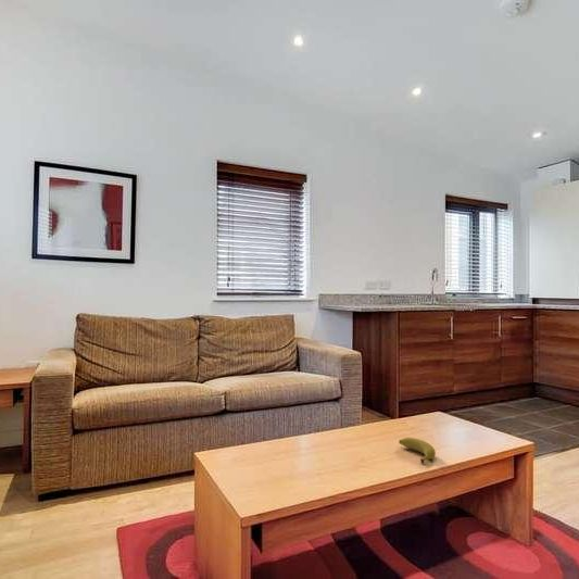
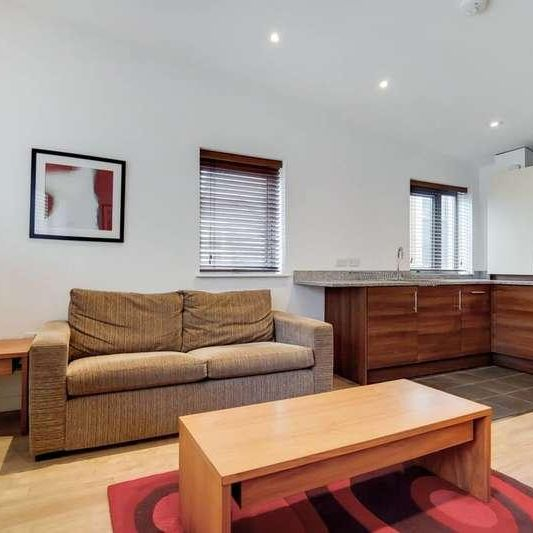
- banana (415, 446)
